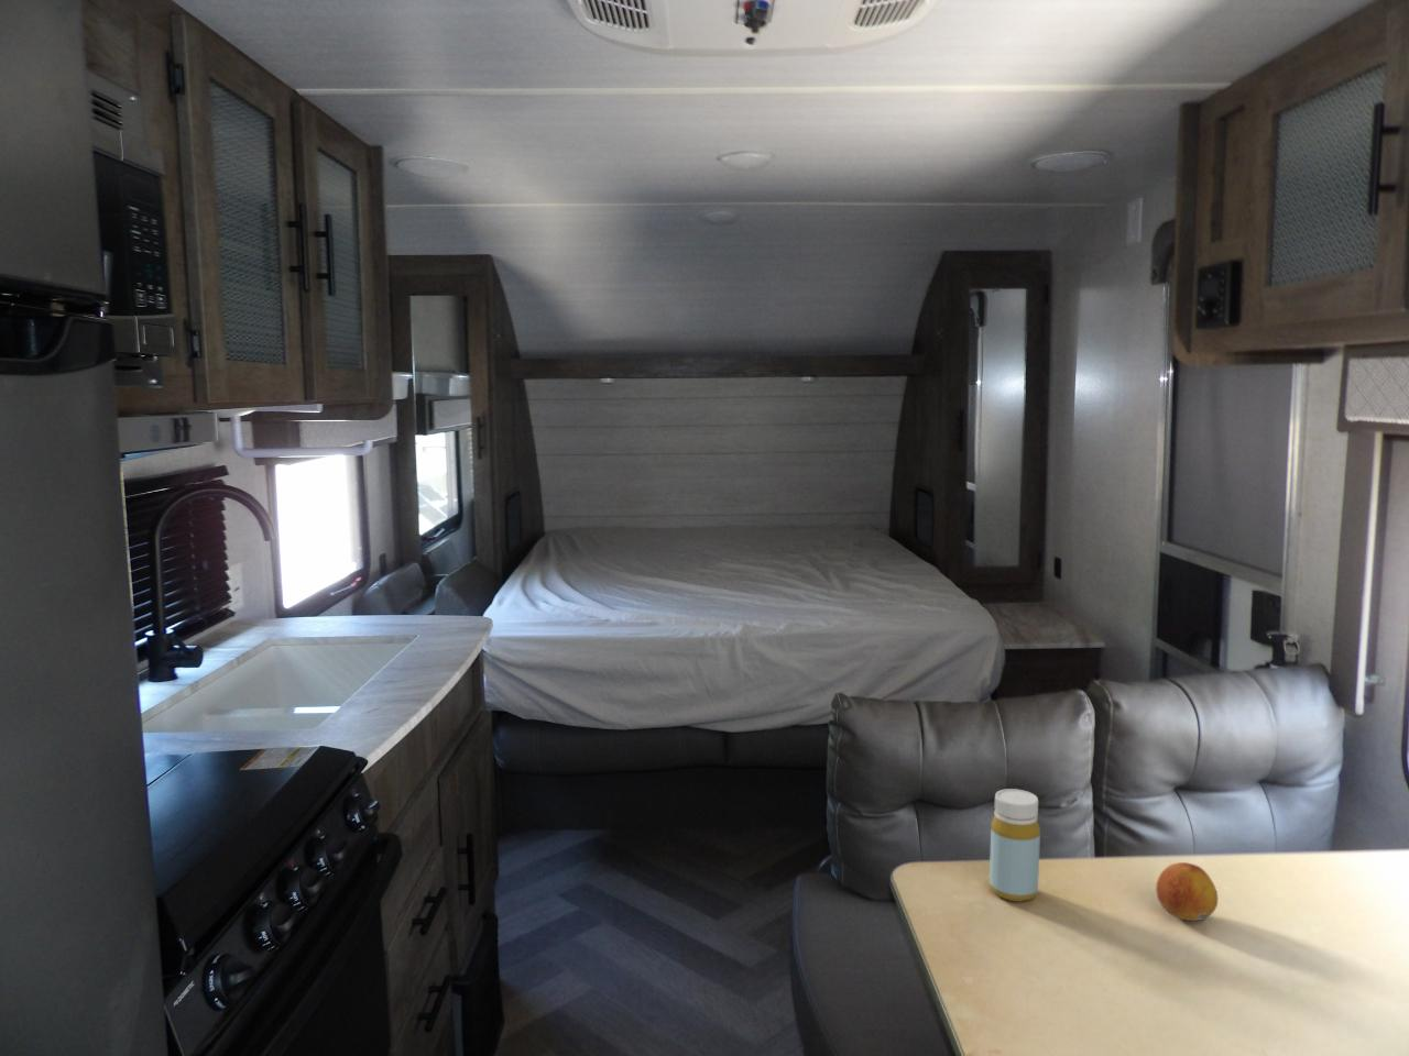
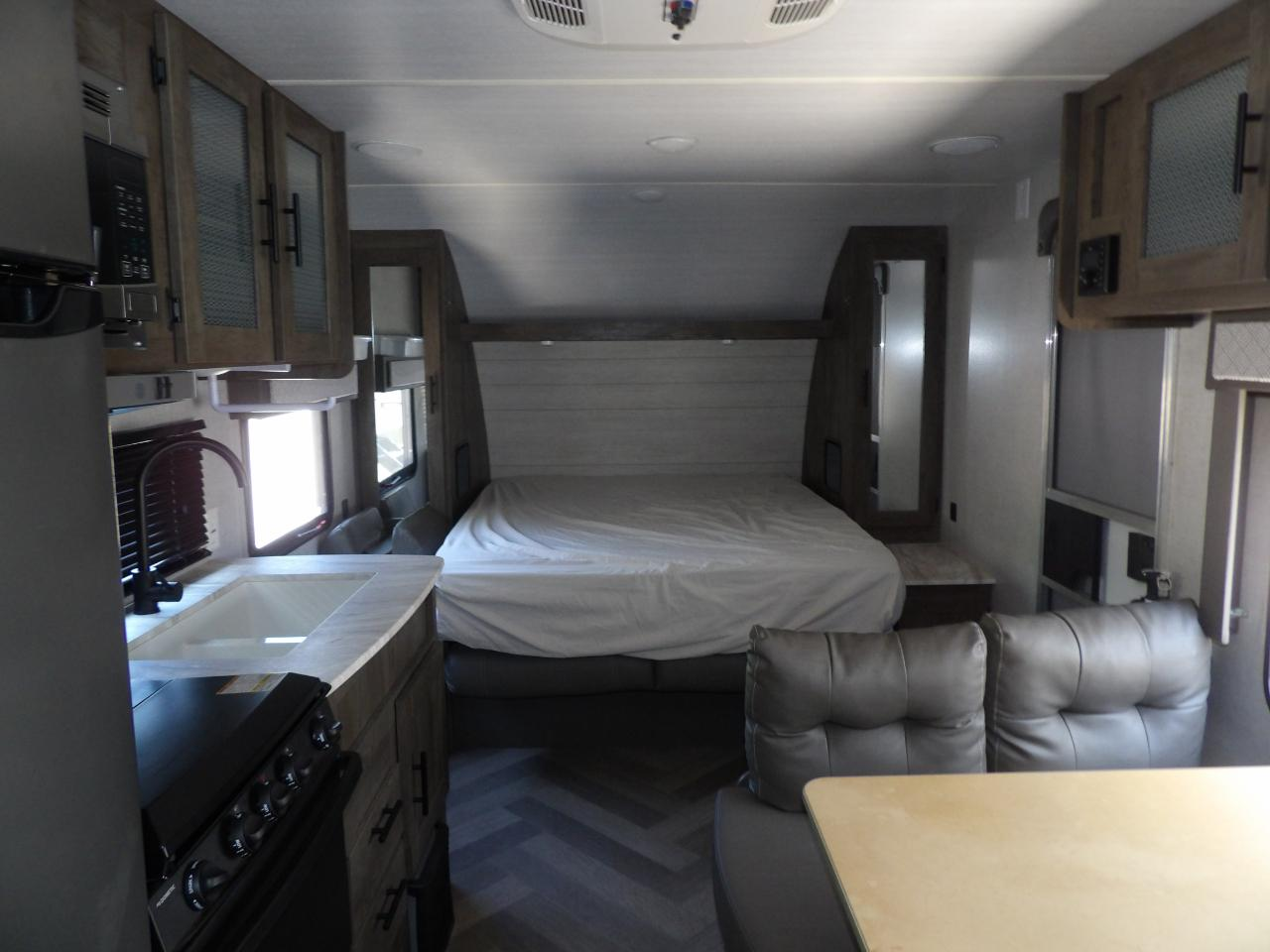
- bottle (1014, 844)
- fruit (1186, 889)
